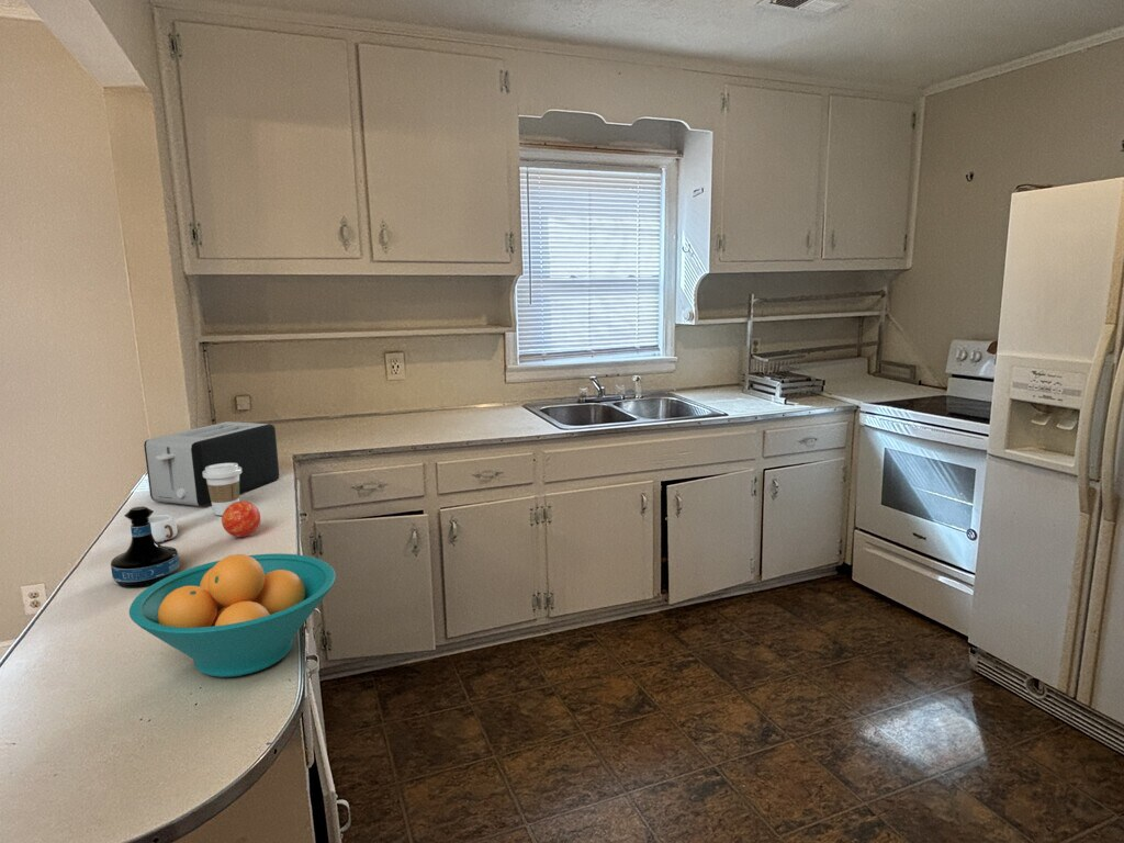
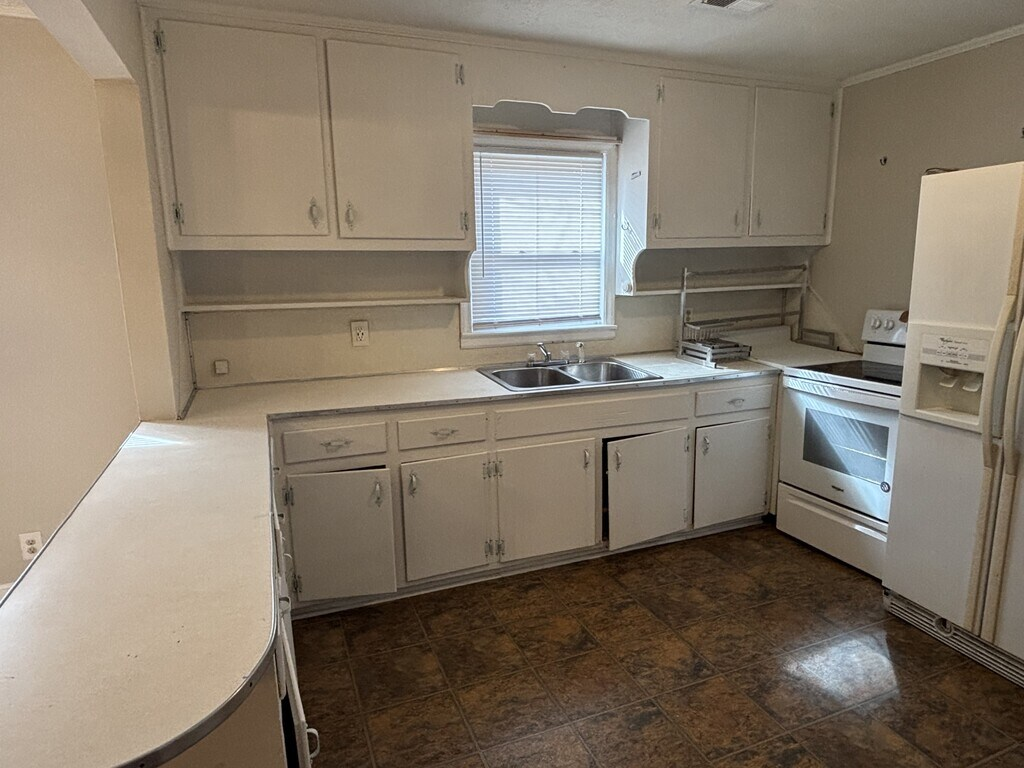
- apple (240, 518)
- mug (157, 530)
- toaster (215, 460)
- tequila bottle (143, 542)
- fruit bowl (239, 606)
- coffee cup (224, 488)
